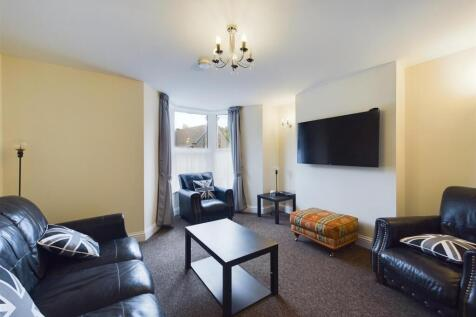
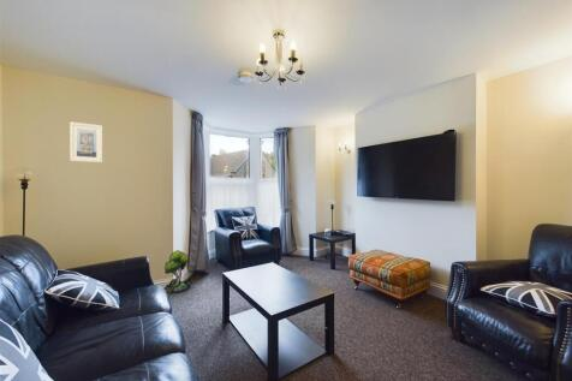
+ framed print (87, 142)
+ decorative plant (178, 270)
